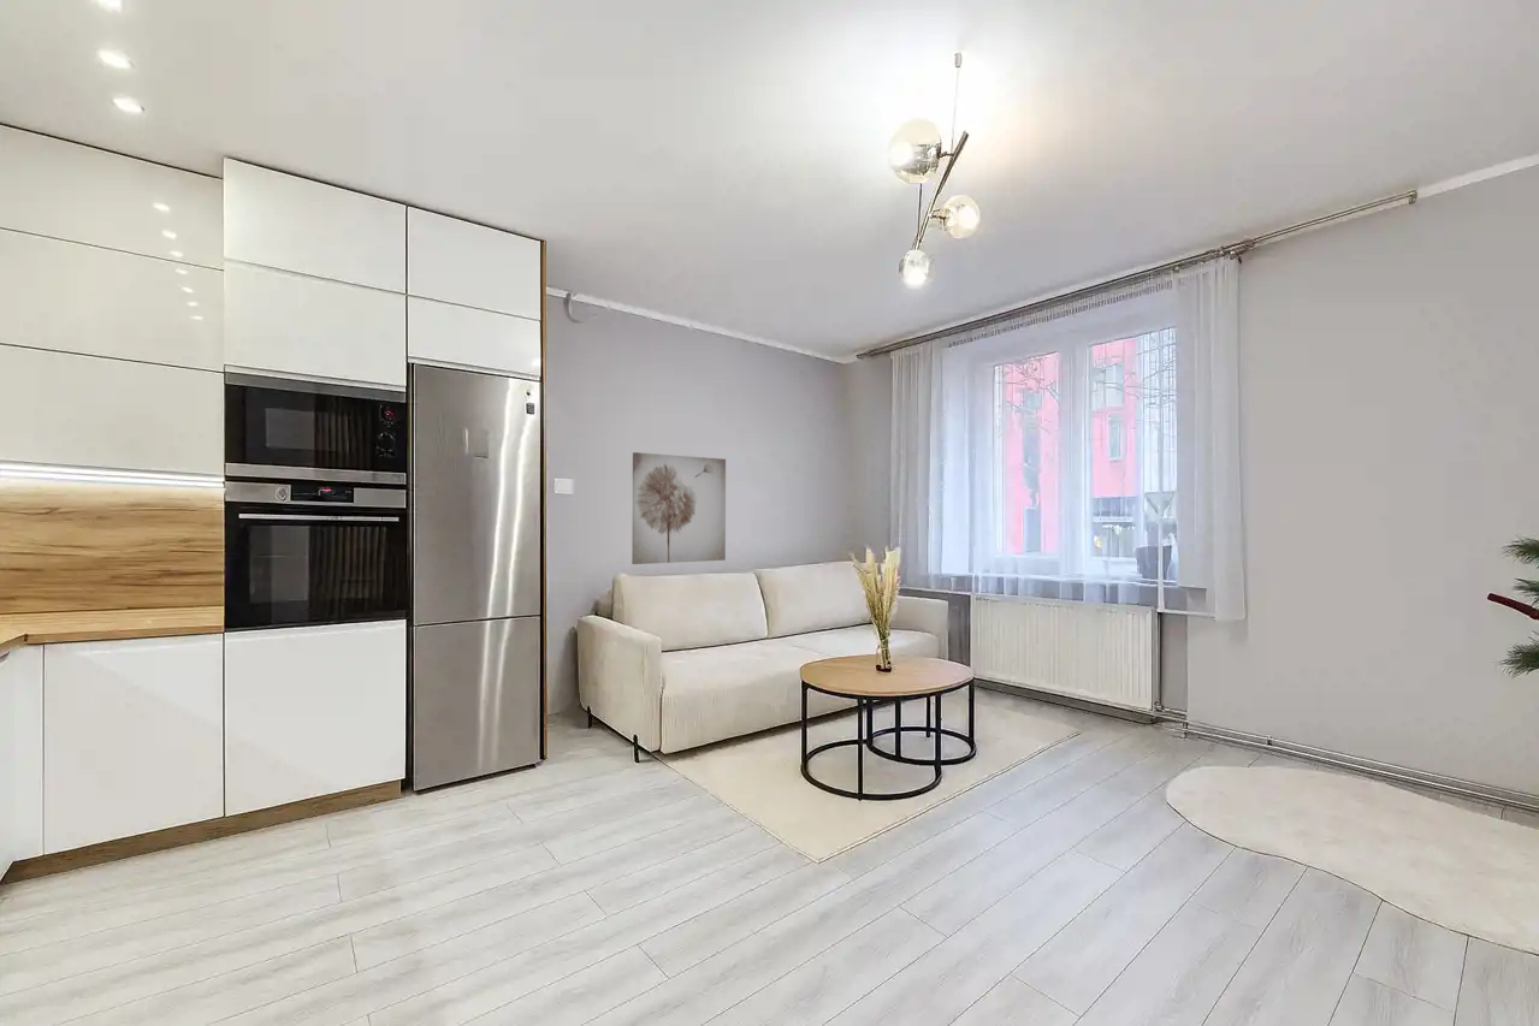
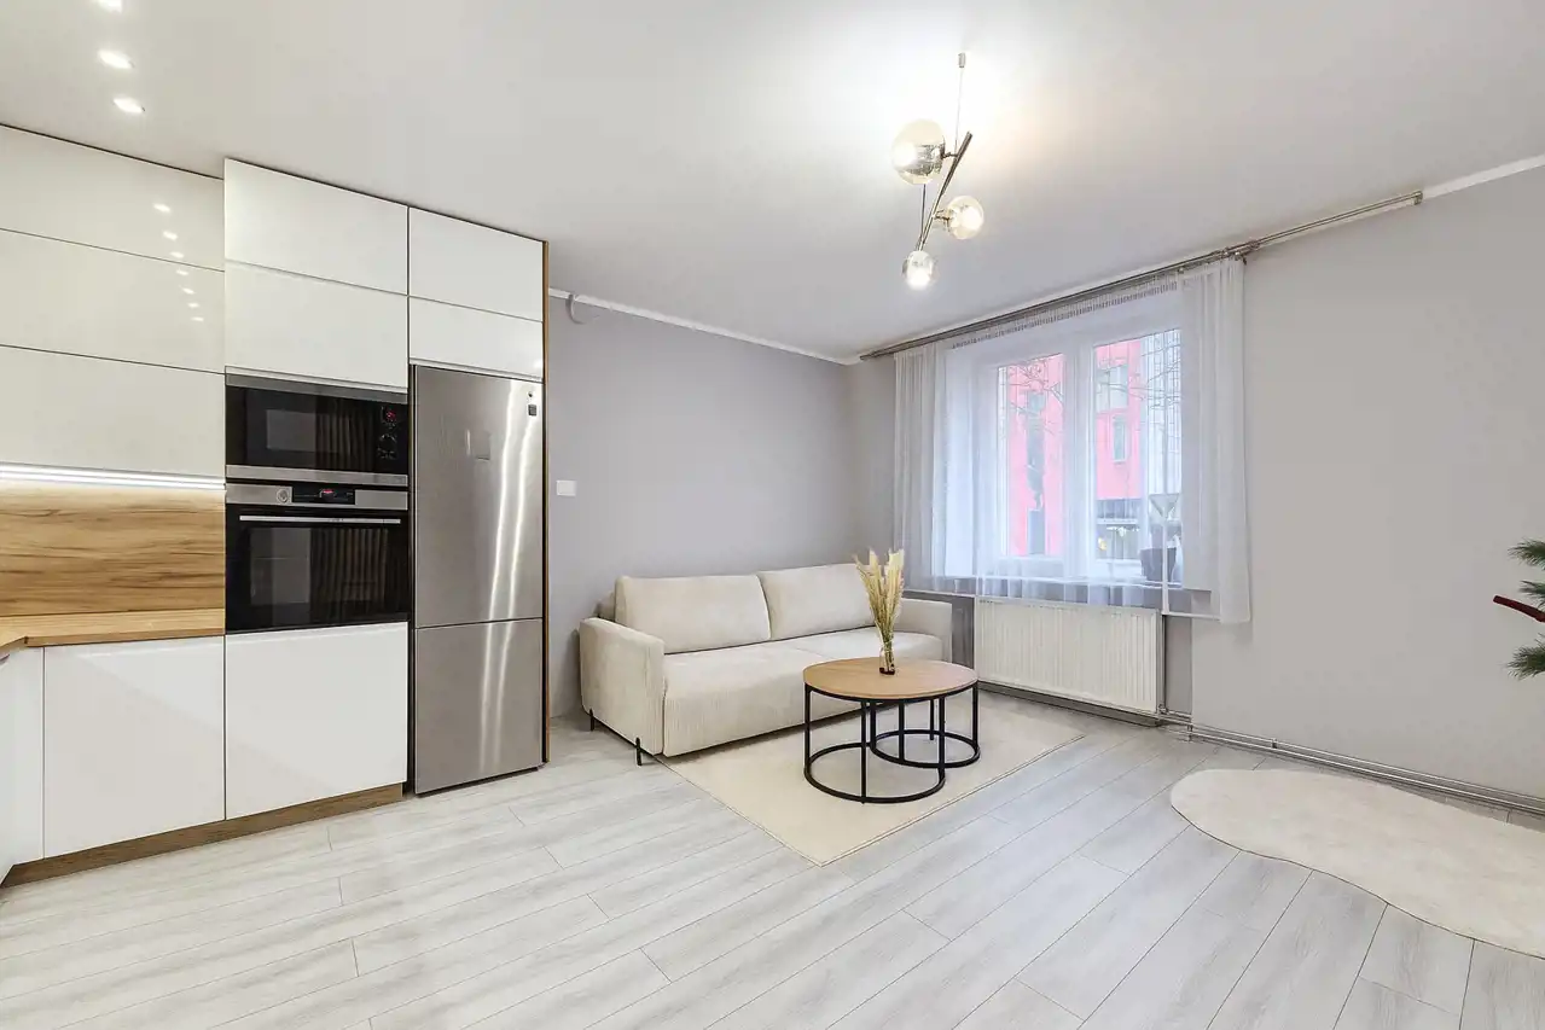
- wall art (681, 509)
